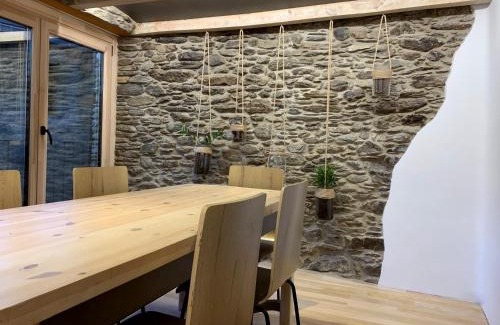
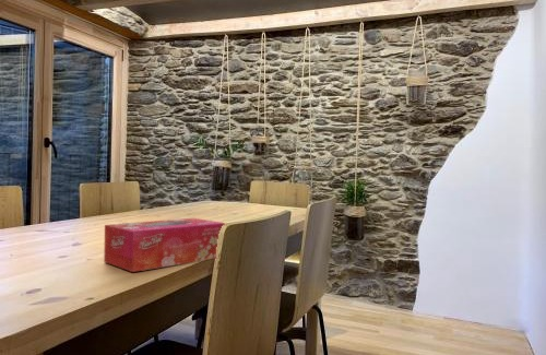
+ tissue box (166, 241)
